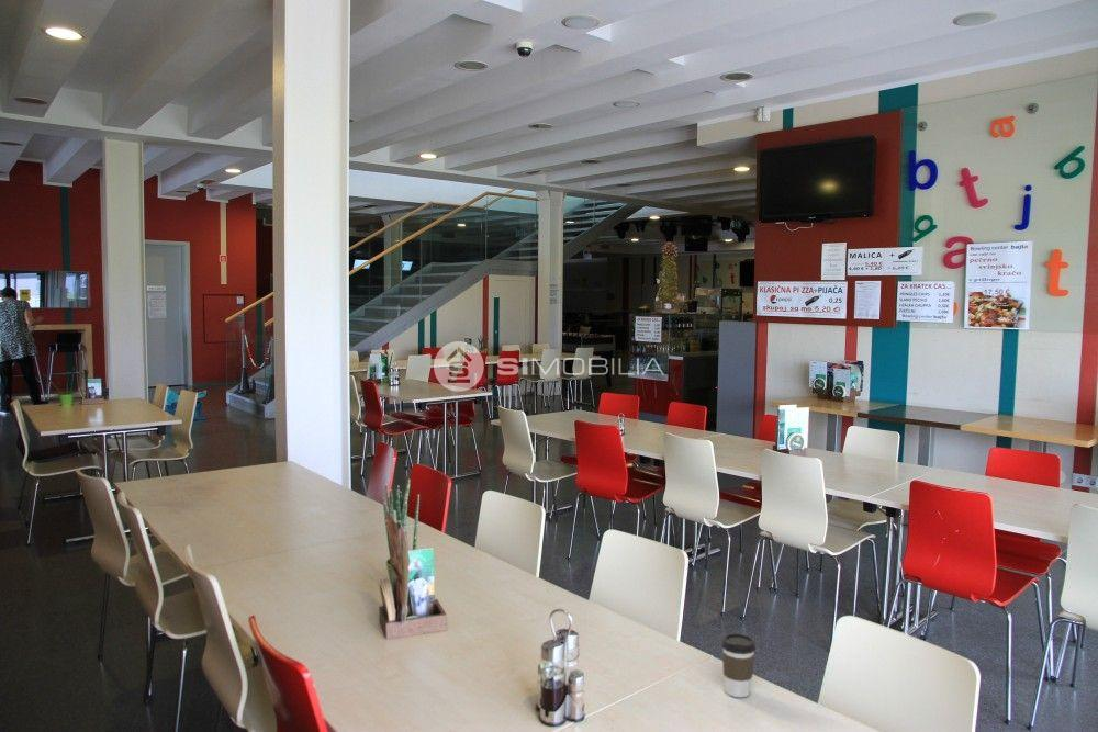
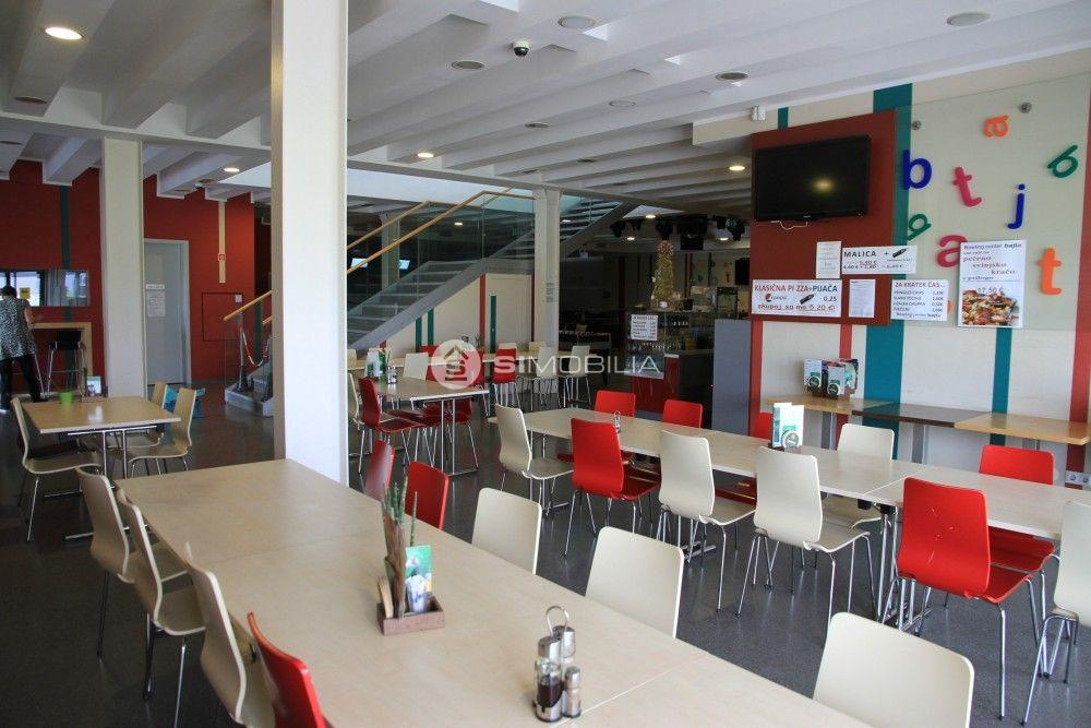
- coffee cup (738, 665)
